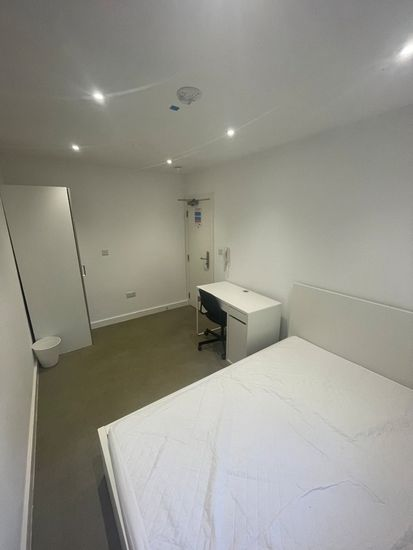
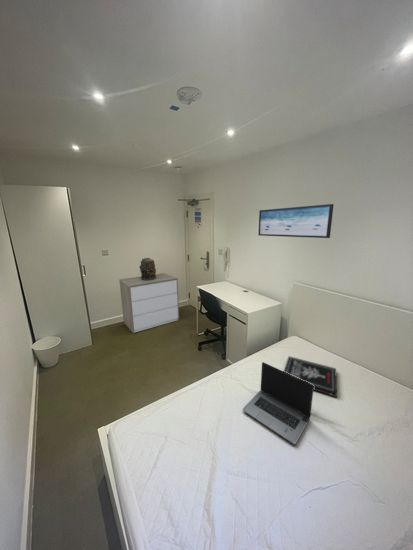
+ book (309, 374)
+ laptop computer (276, 398)
+ dresser (150, 300)
+ wall art (290, 222)
+ decorative urn (147, 268)
